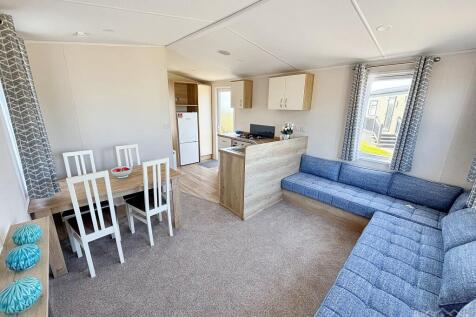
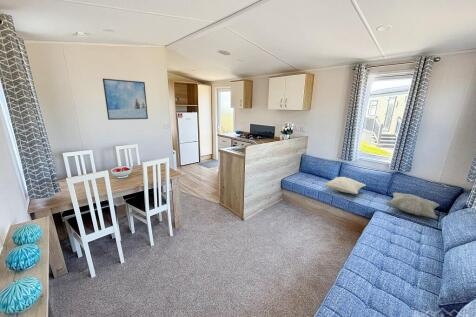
+ cushion (345, 184)
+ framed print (126, 100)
+ decorative pillow (412, 203)
